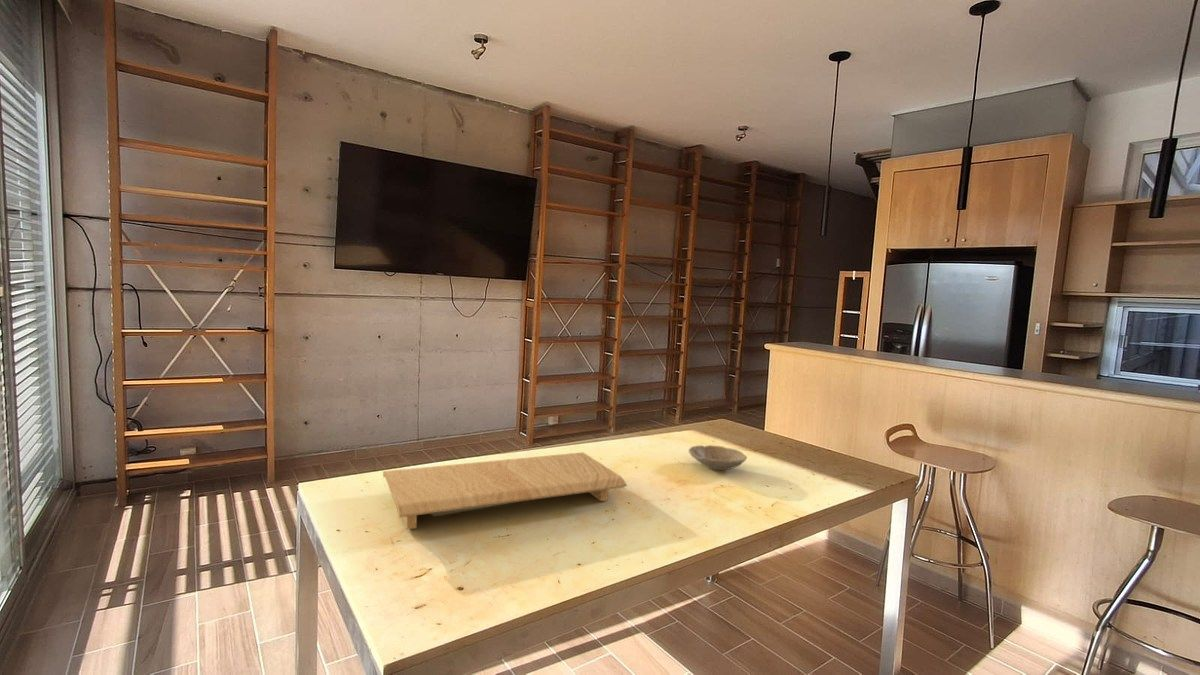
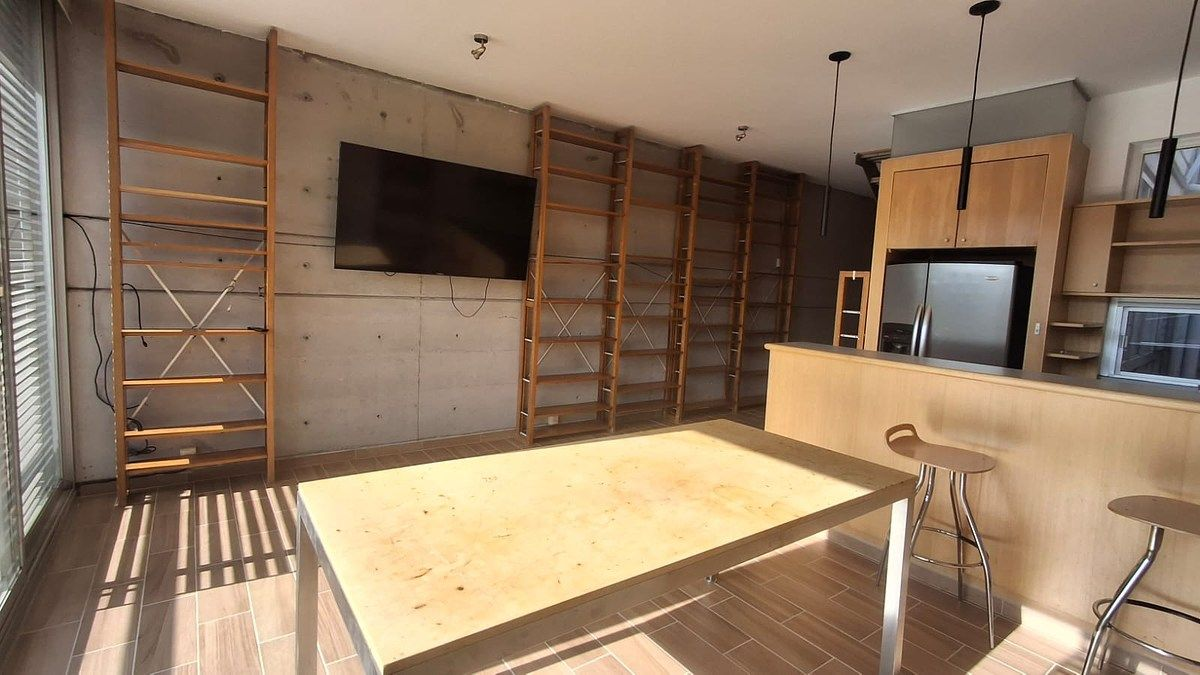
- bowl (717, 460)
- cutting board (505, 486)
